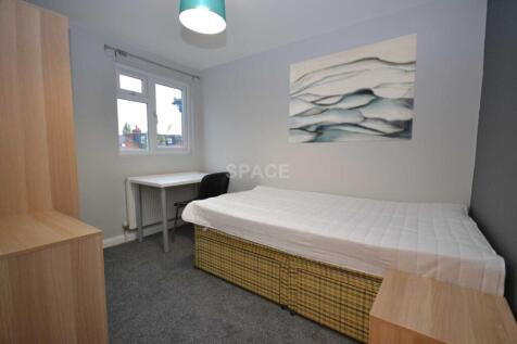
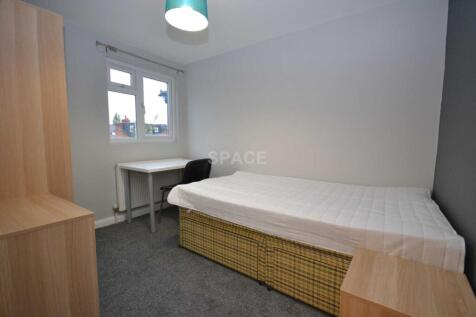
- wall art (342, 97)
